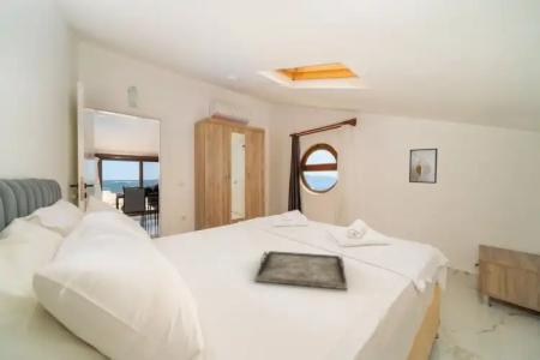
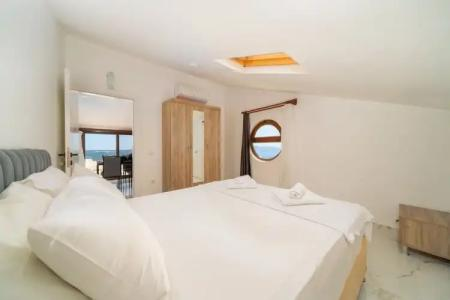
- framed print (422, 166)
- serving tray (301, 263)
